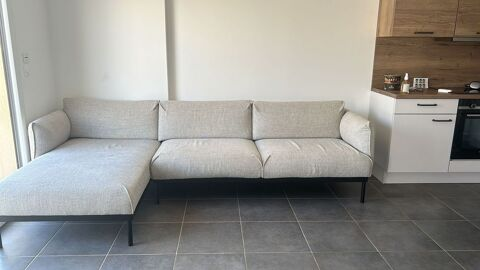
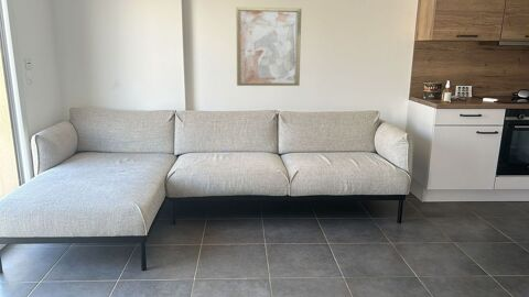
+ wall art (268, 47)
